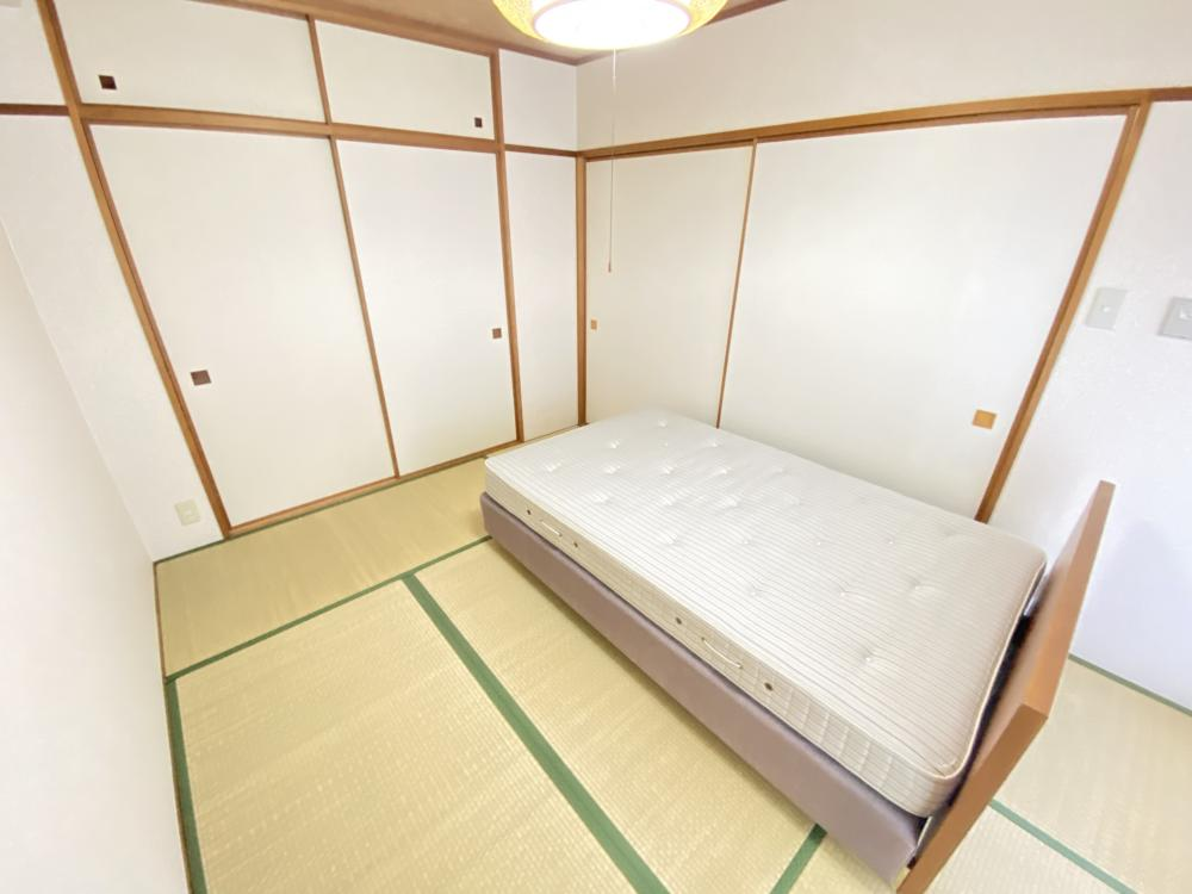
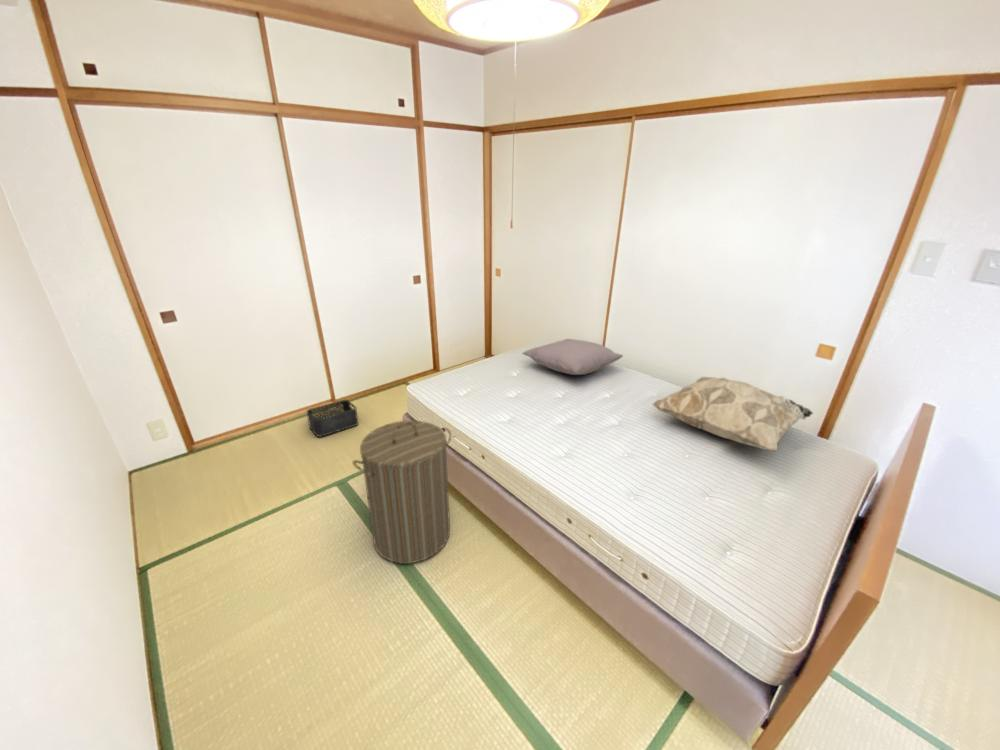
+ decorative pillow (731, 408)
+ storage bin (333, 417)
+ pillow (571, 355)
+ laundry hamper (407, 482)
